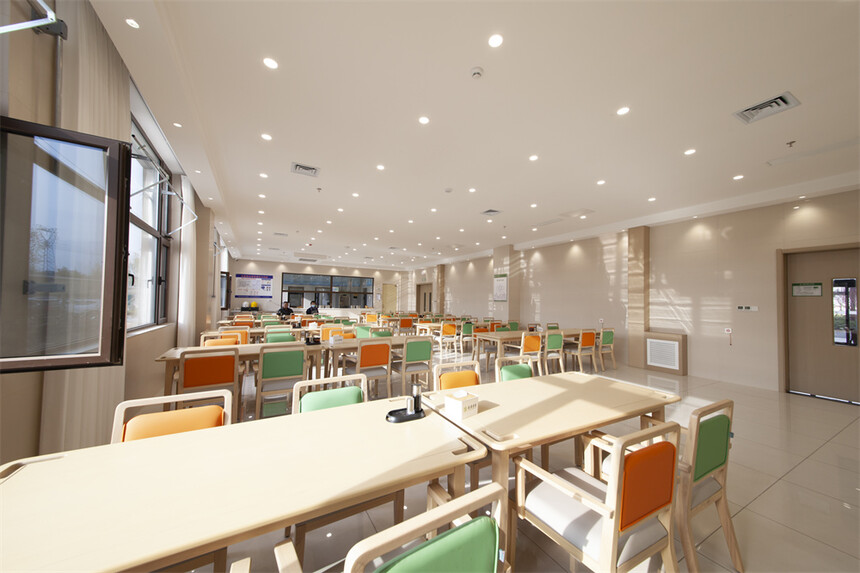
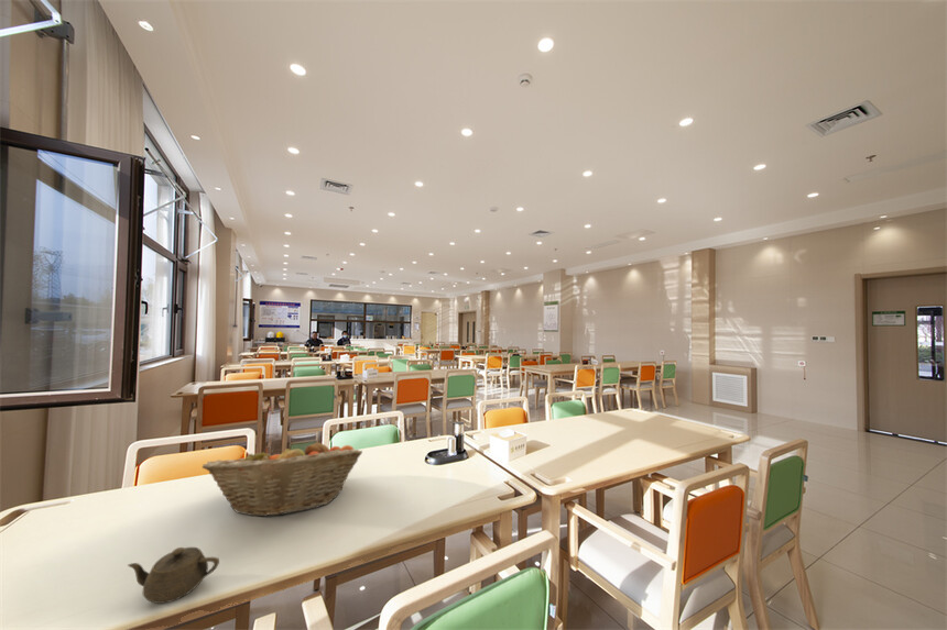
+ fruit basket (289, 468)
+ teapot (174, 570)
